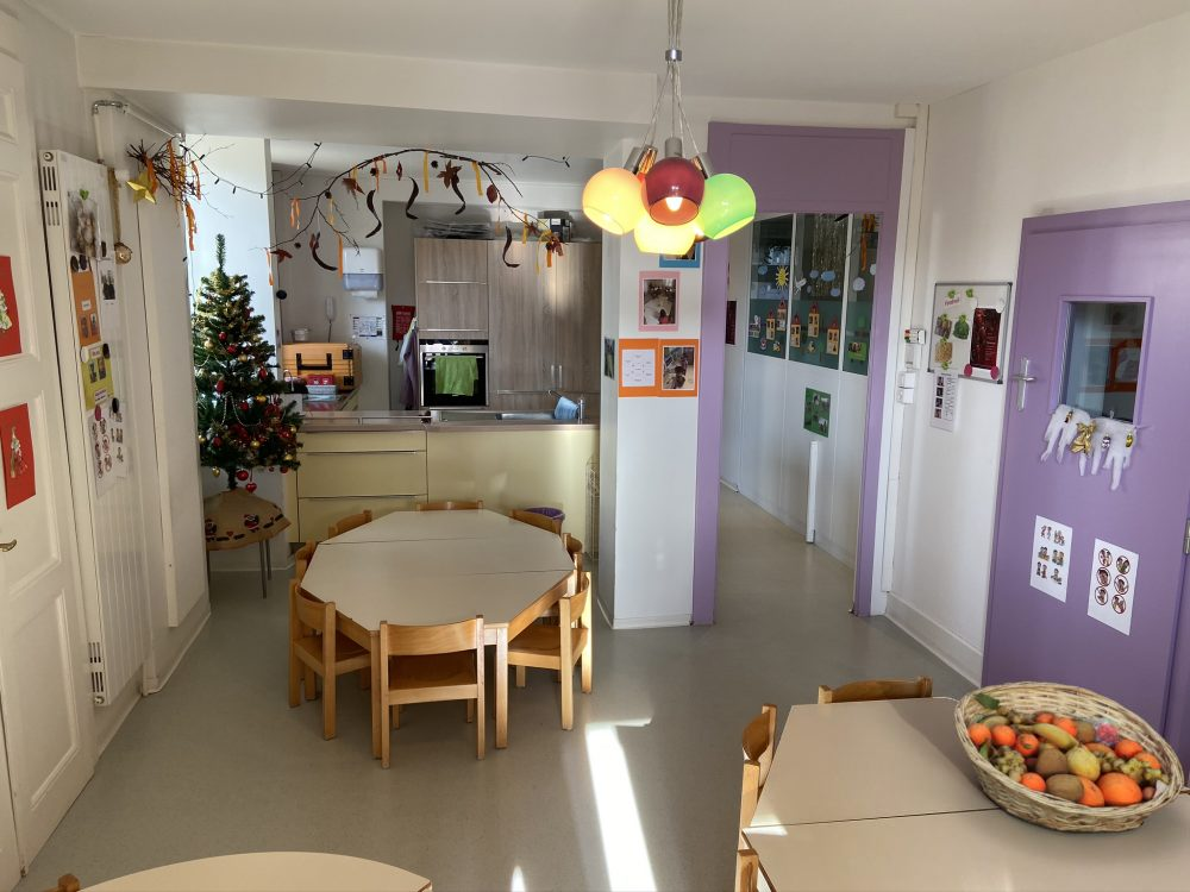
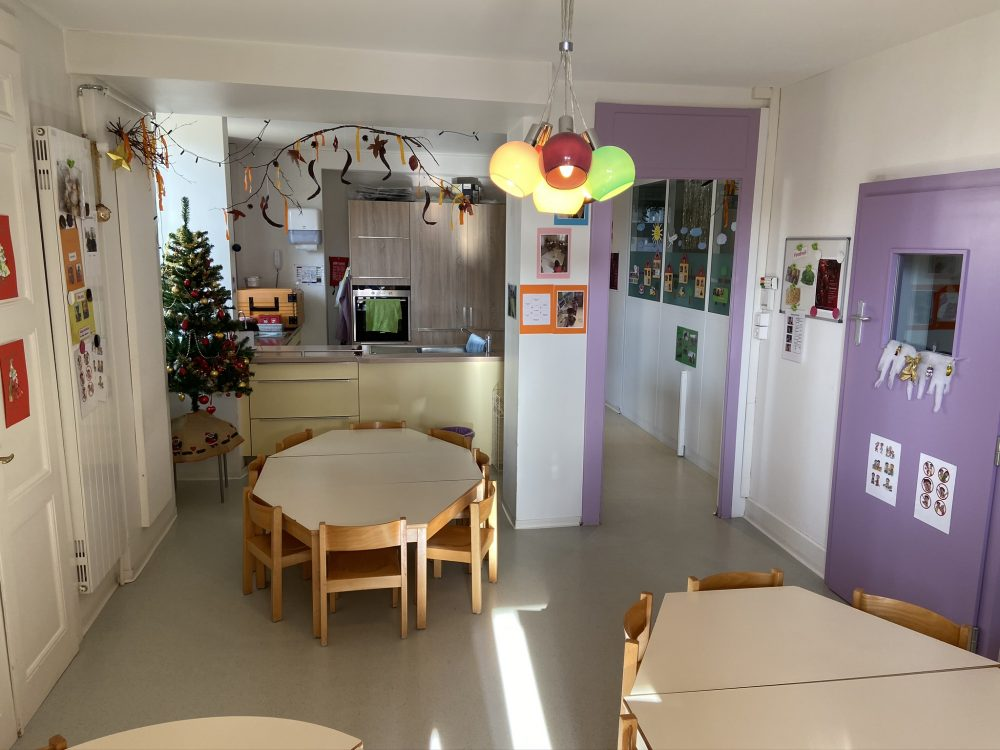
- fruit basket (1061, 755)
